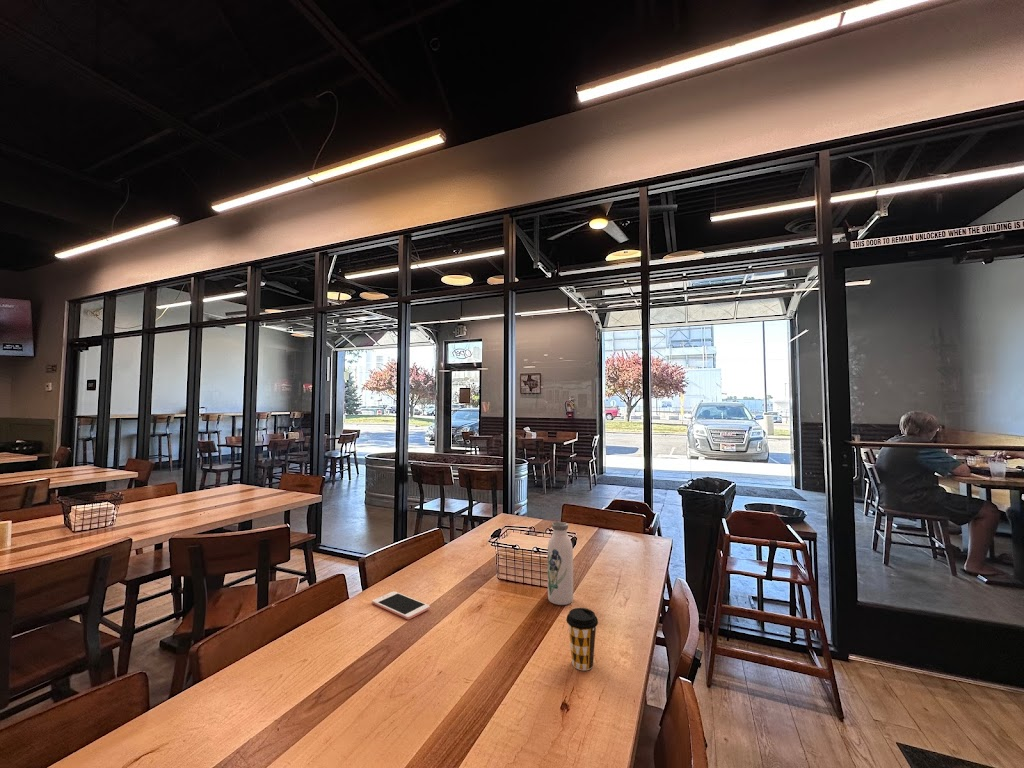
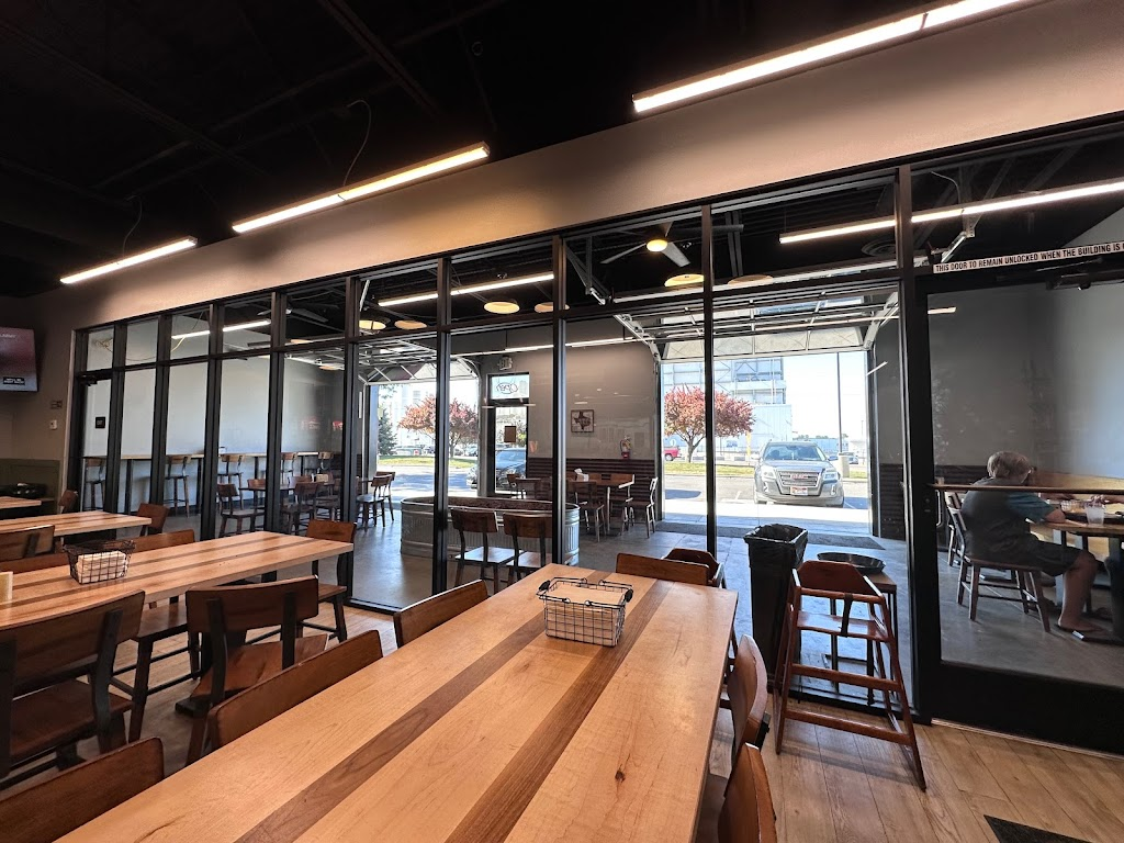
- coffee cup (582, 638)
- cell phone (400, 604)
- water bottle (560, 561)
